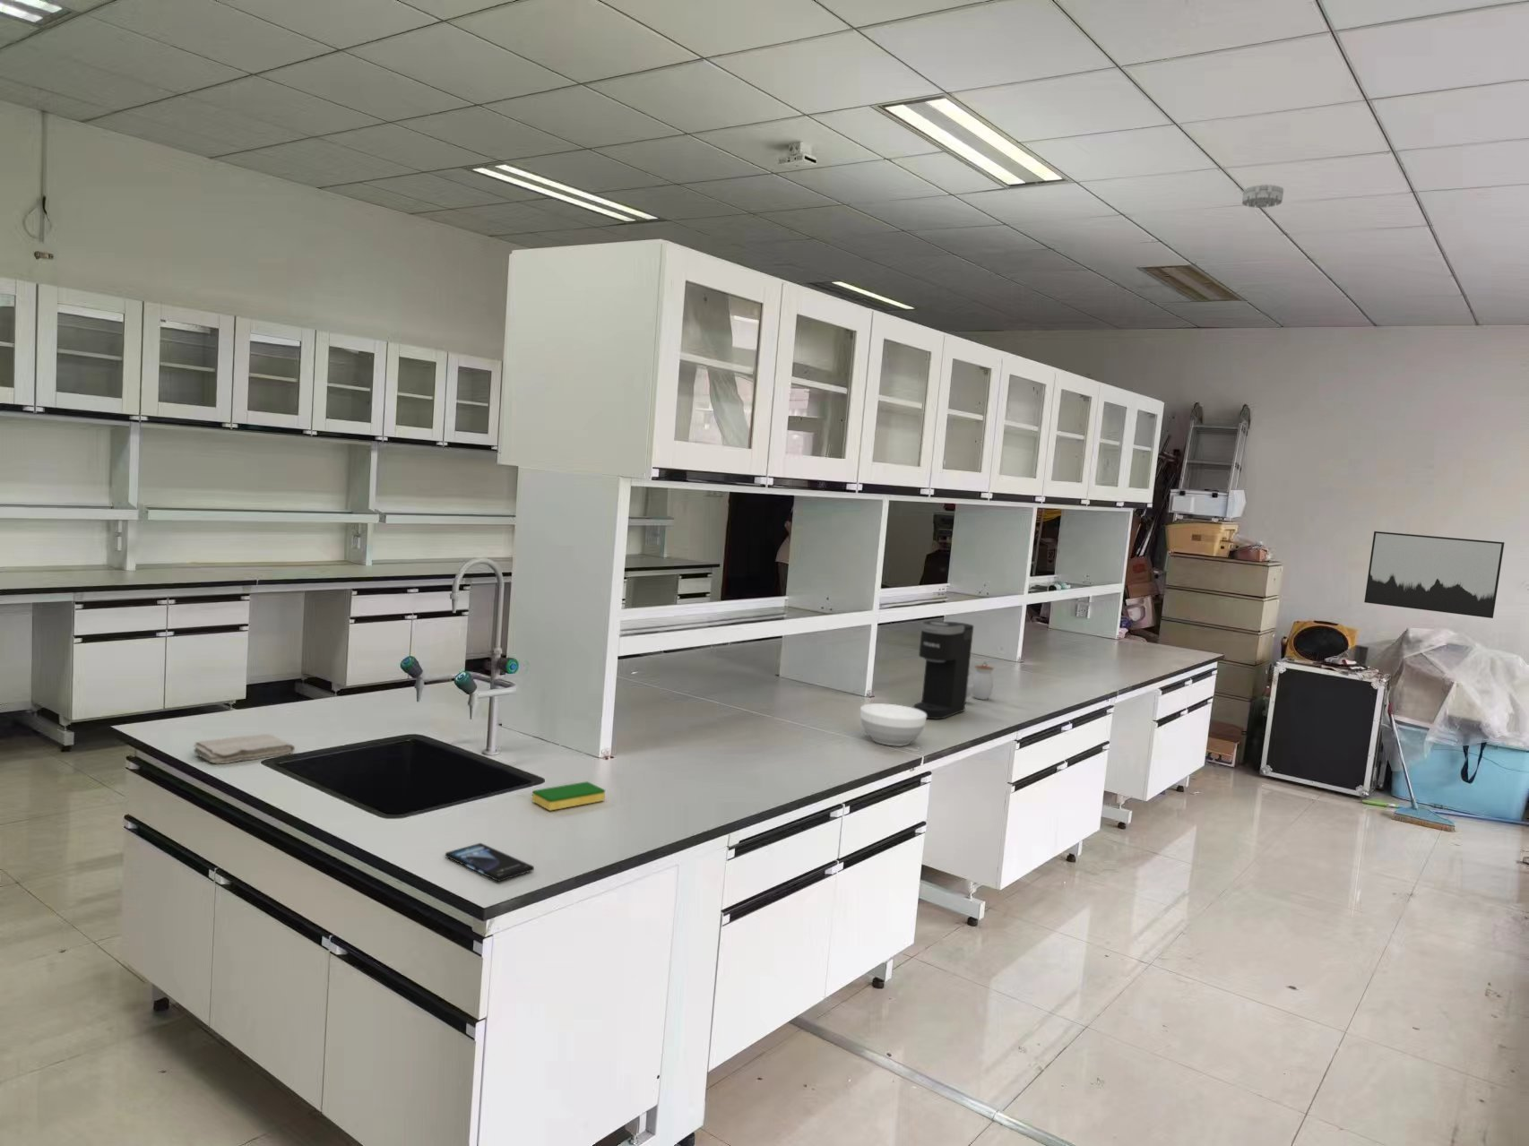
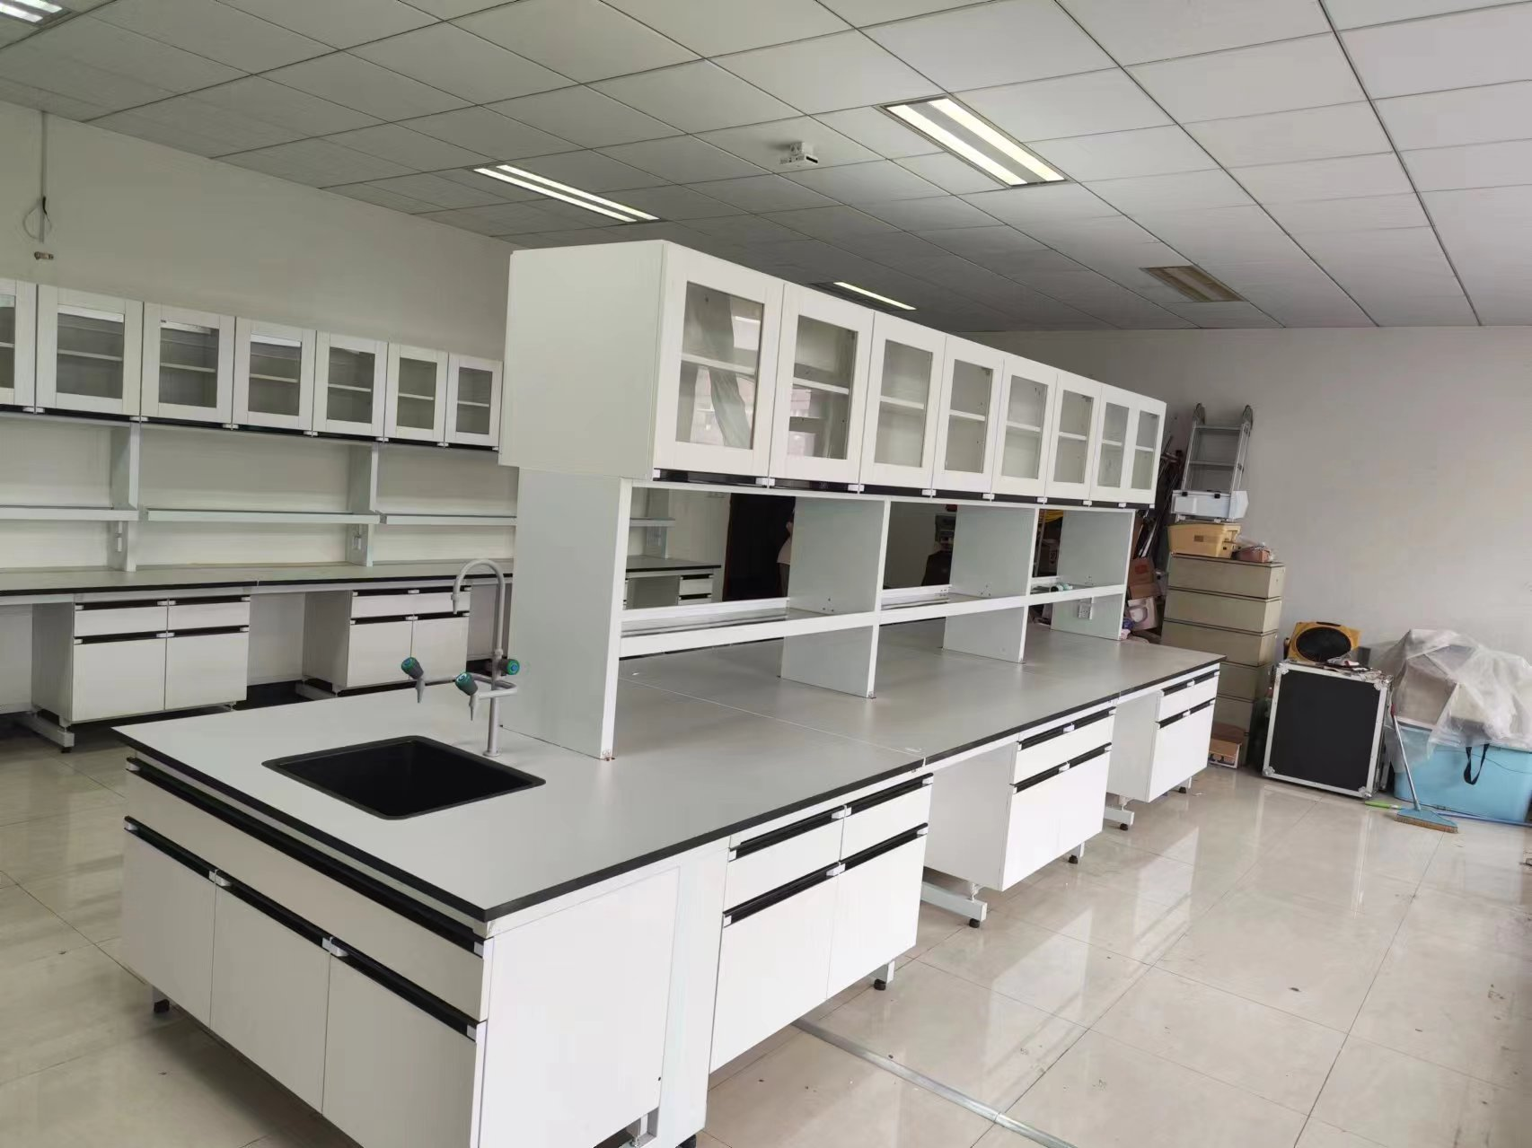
- smartphone (489, 861)
- bowl (892, 726)
- dish sponge (569, 794)
- smoke detector (1262, 195)
- coffee maker (943, 667)
- jar (973, 681)
- washcloth (243, 746)
- wall art (1431, 573)
